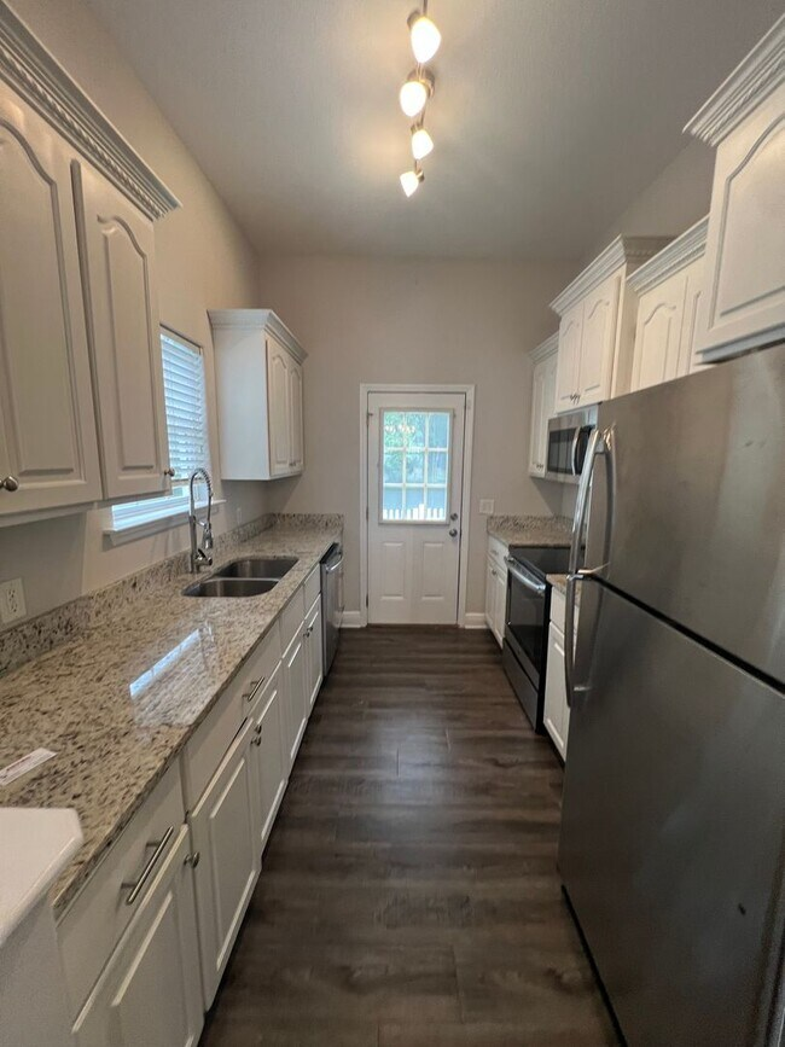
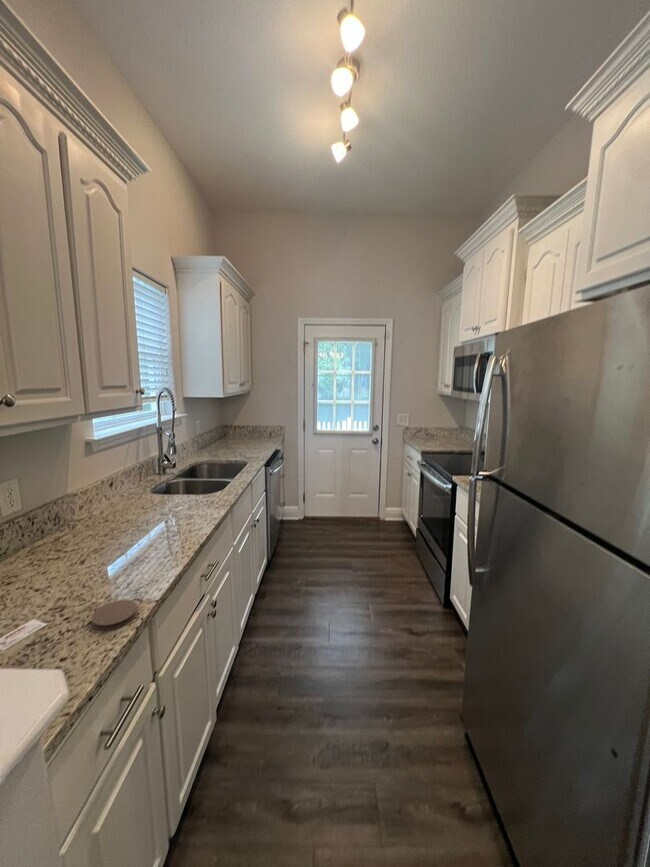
+ coaster (115, 614)
